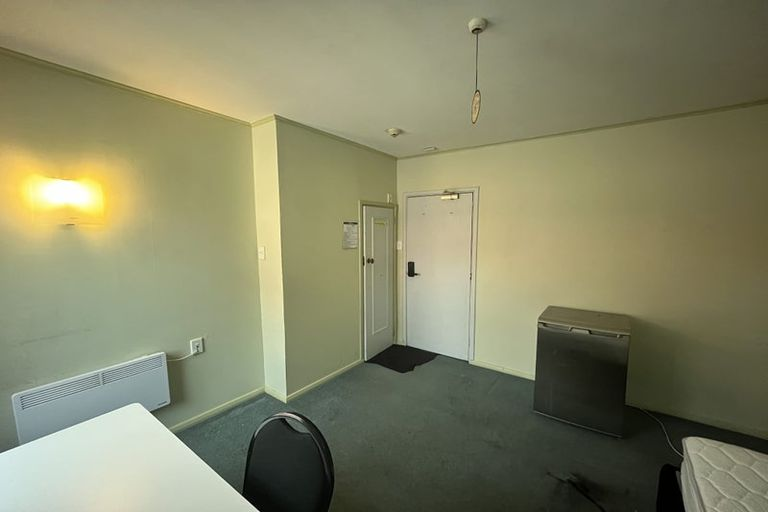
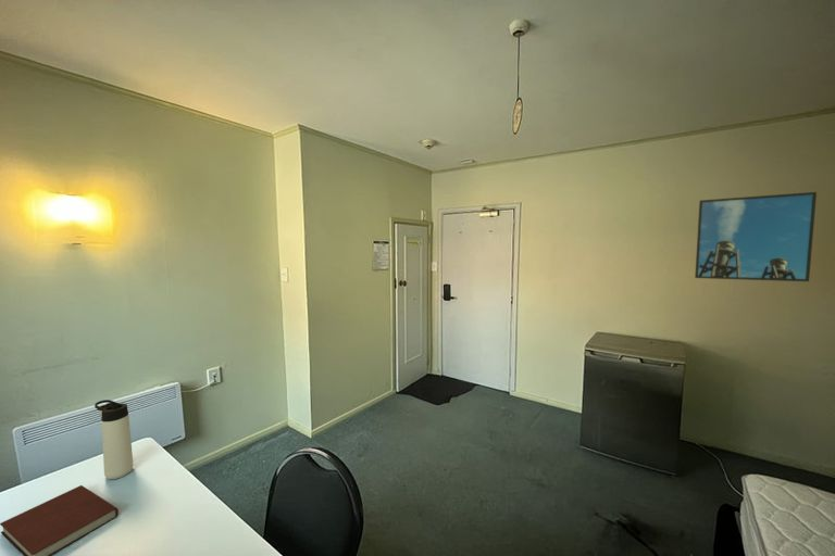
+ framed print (750, 238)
+ thermos bottle (113, 438)
+ notebook (61, 519)
